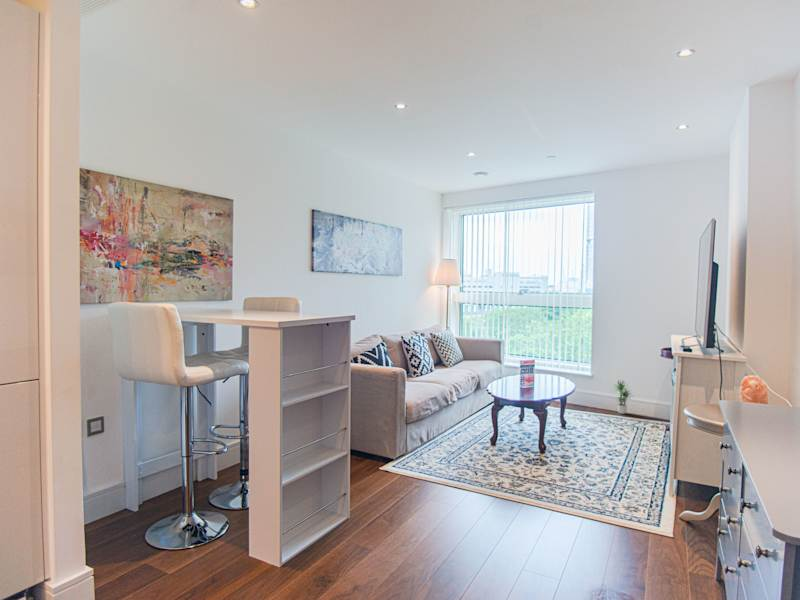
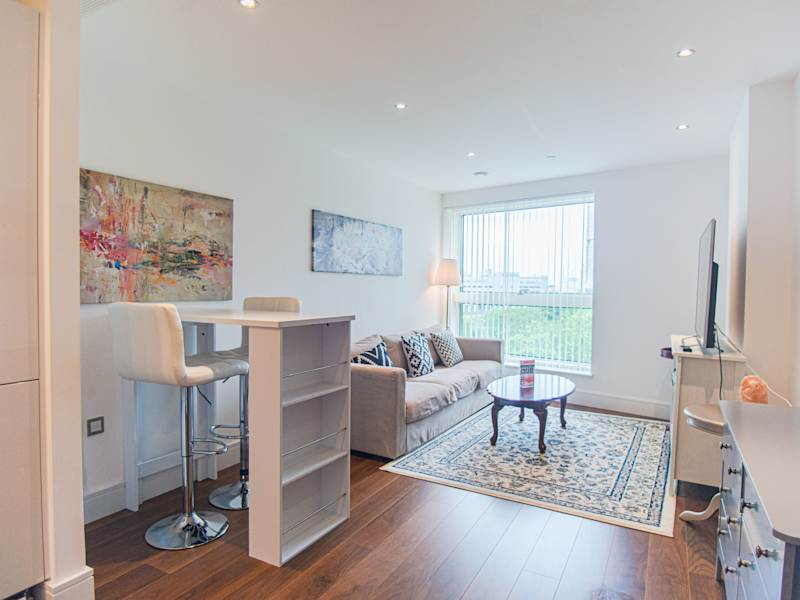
- potted plant (623, 396)
